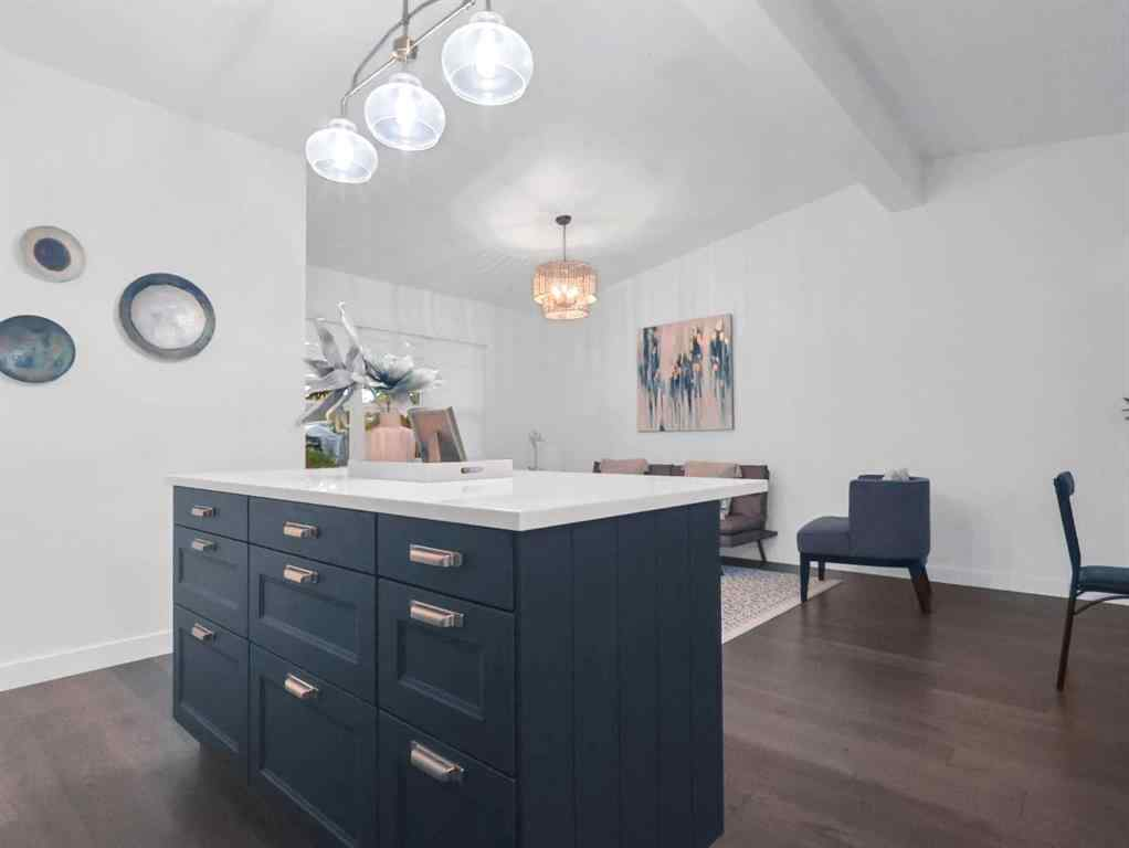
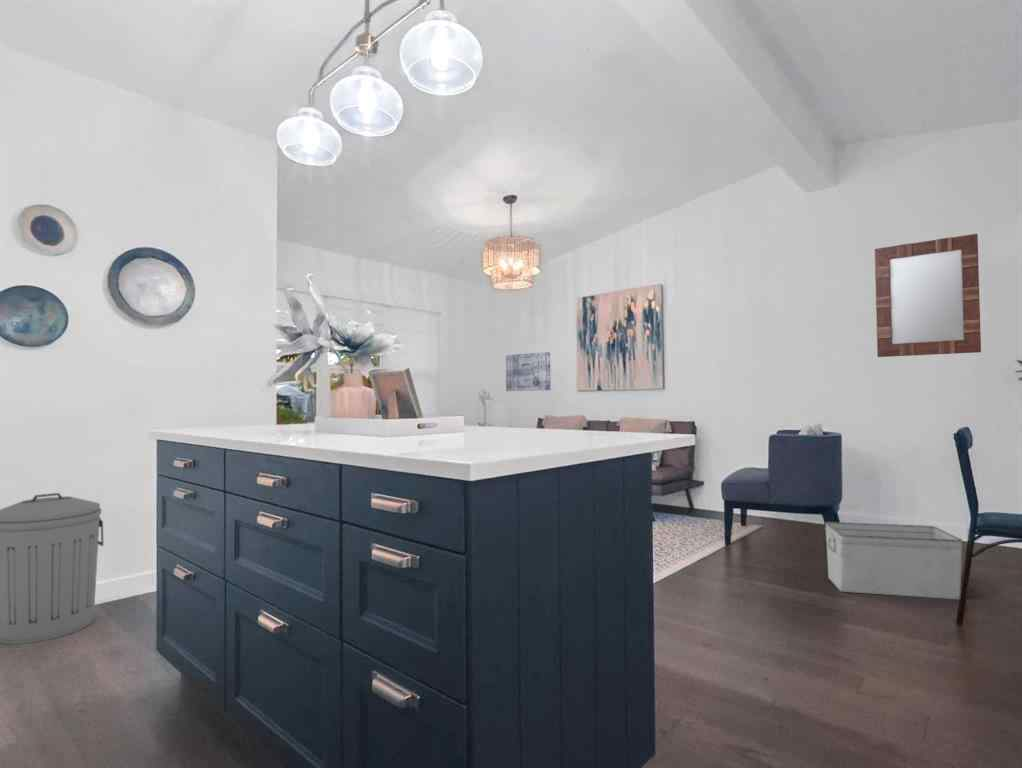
+ trash can (46, 560)
+ home mirror (925, 298)
+ wall art (527, 372)
+ storage bin (889, 558)
